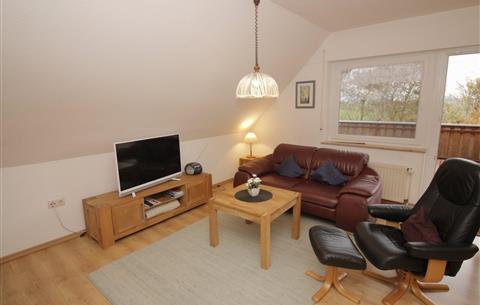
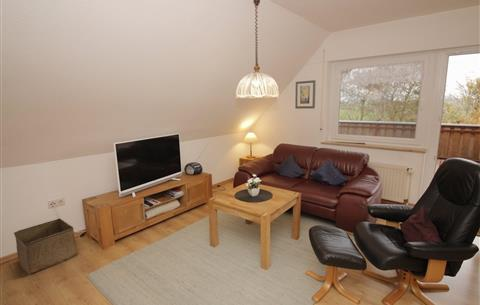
+ storage bin (46, 243)
